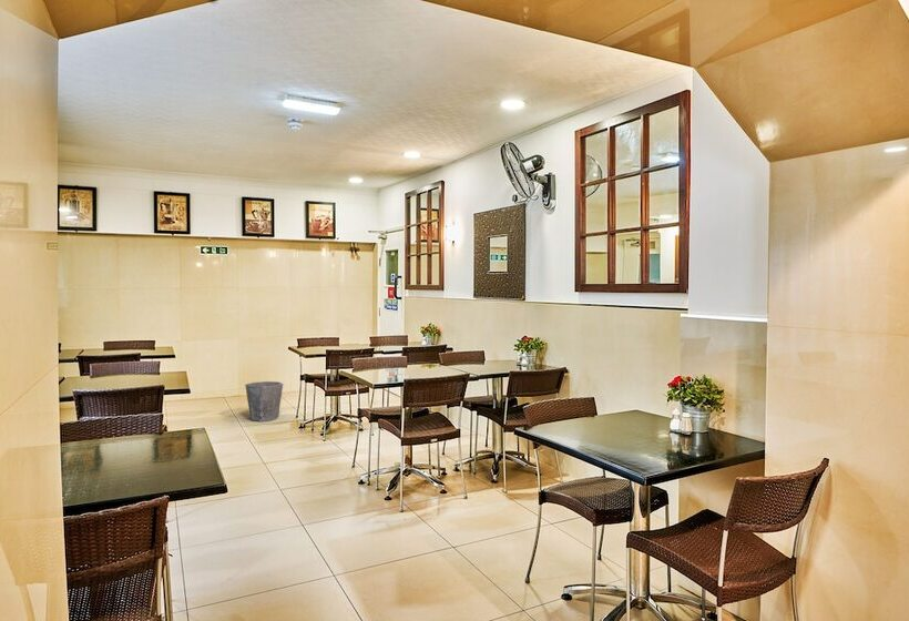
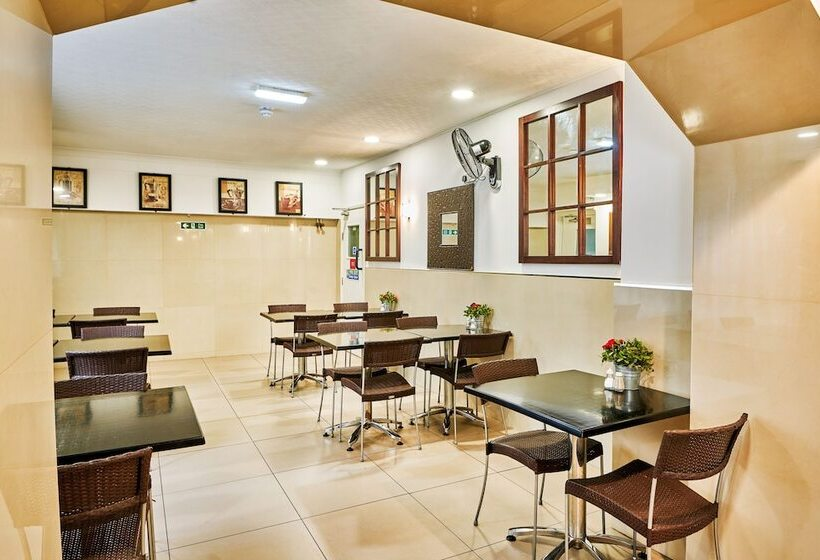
- waste bin (264, 400)
